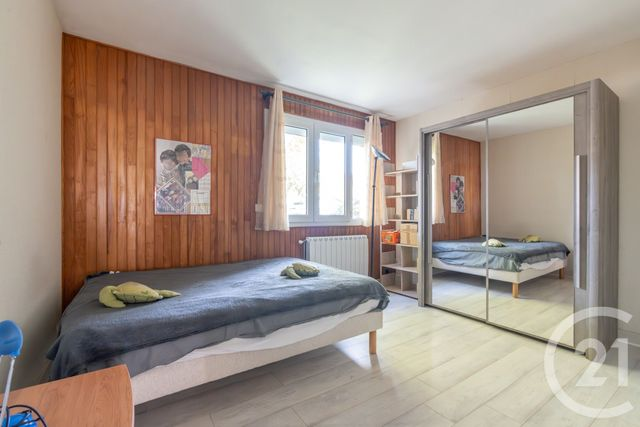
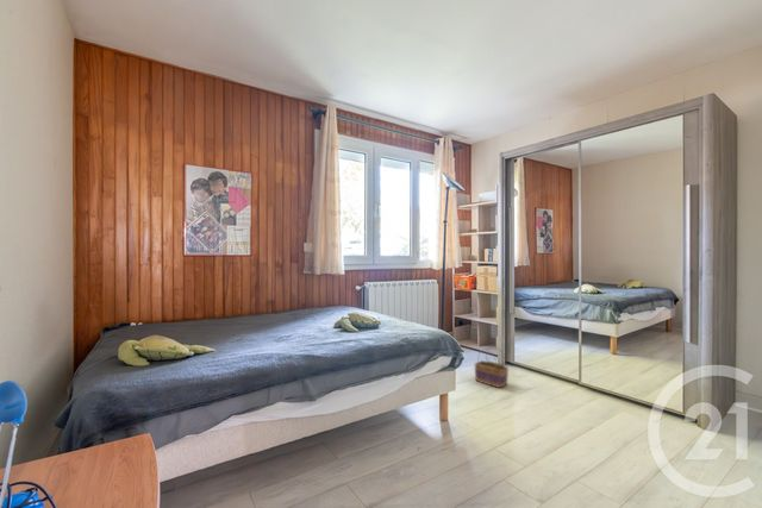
+ basket (491, 365)
